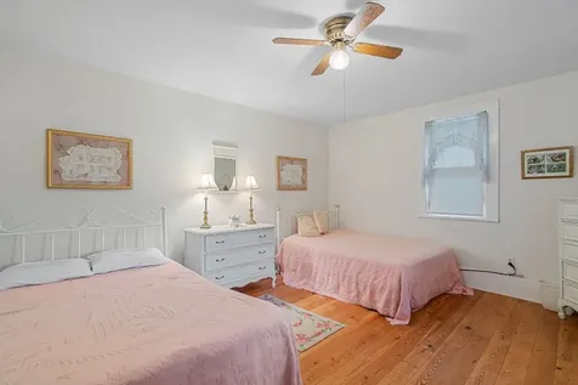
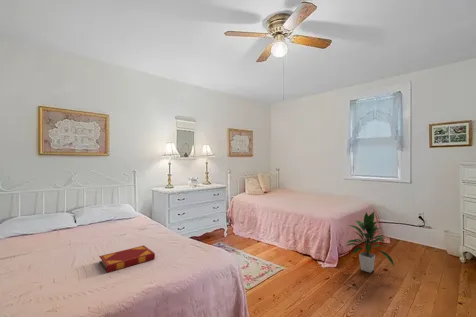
+ indoor plant (368, 242)
+ hardback book (127, 257)
